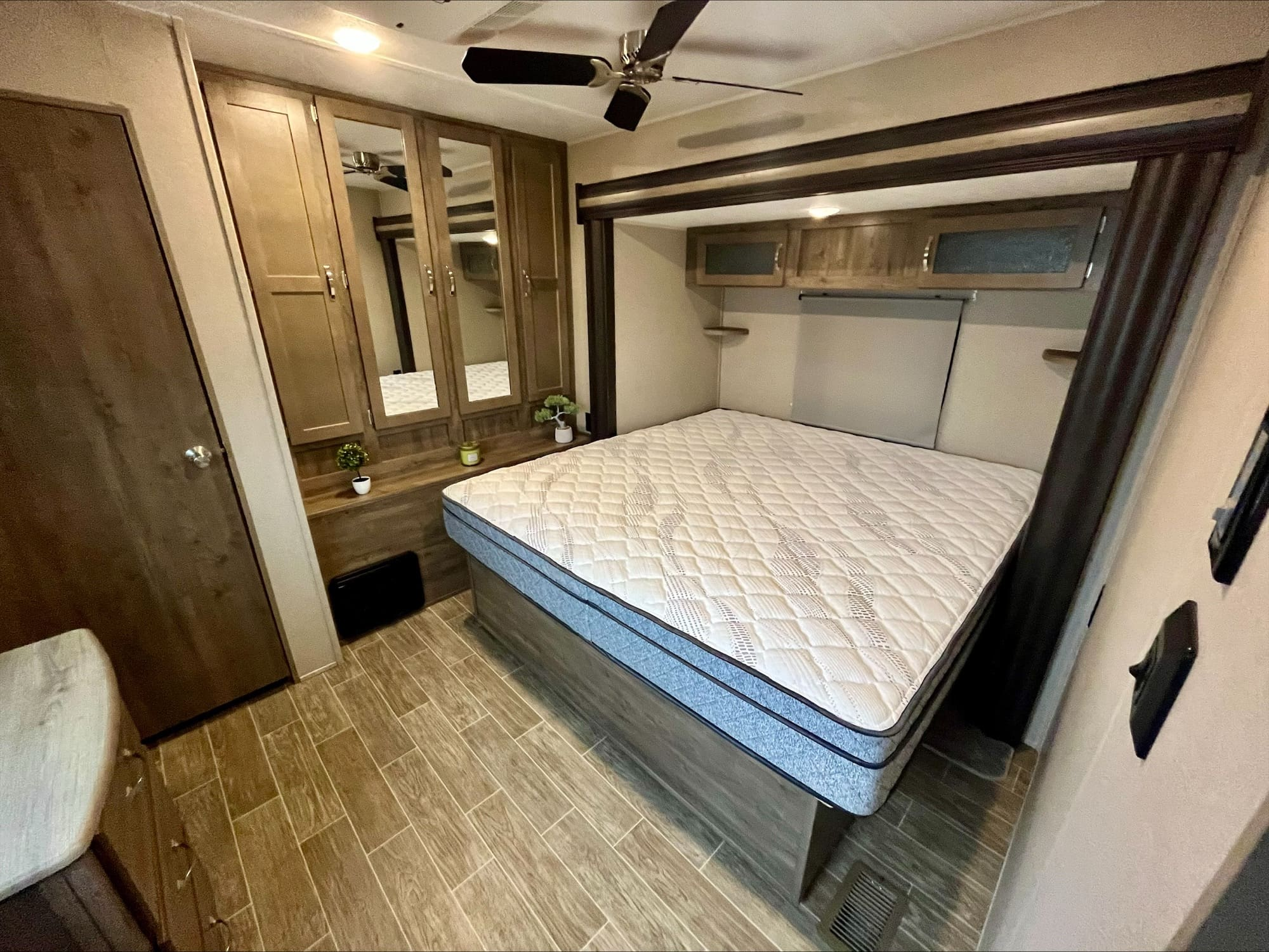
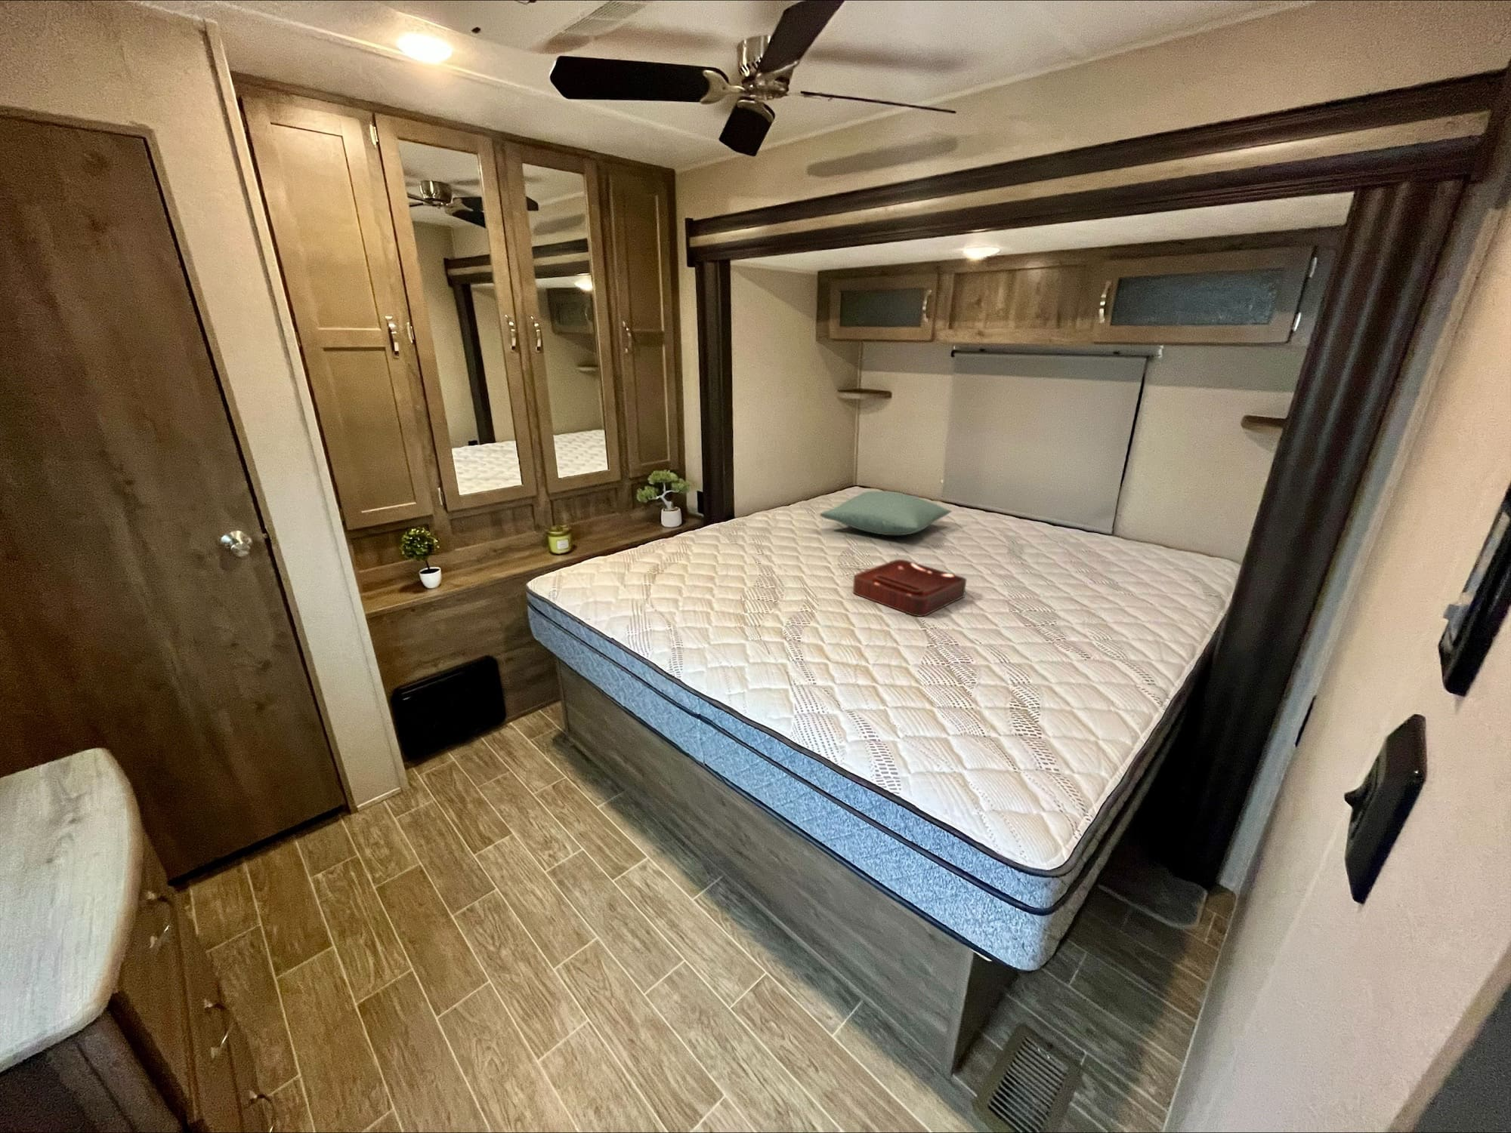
+ decorative tray (909, 586)
+ pillow (887, 512)
